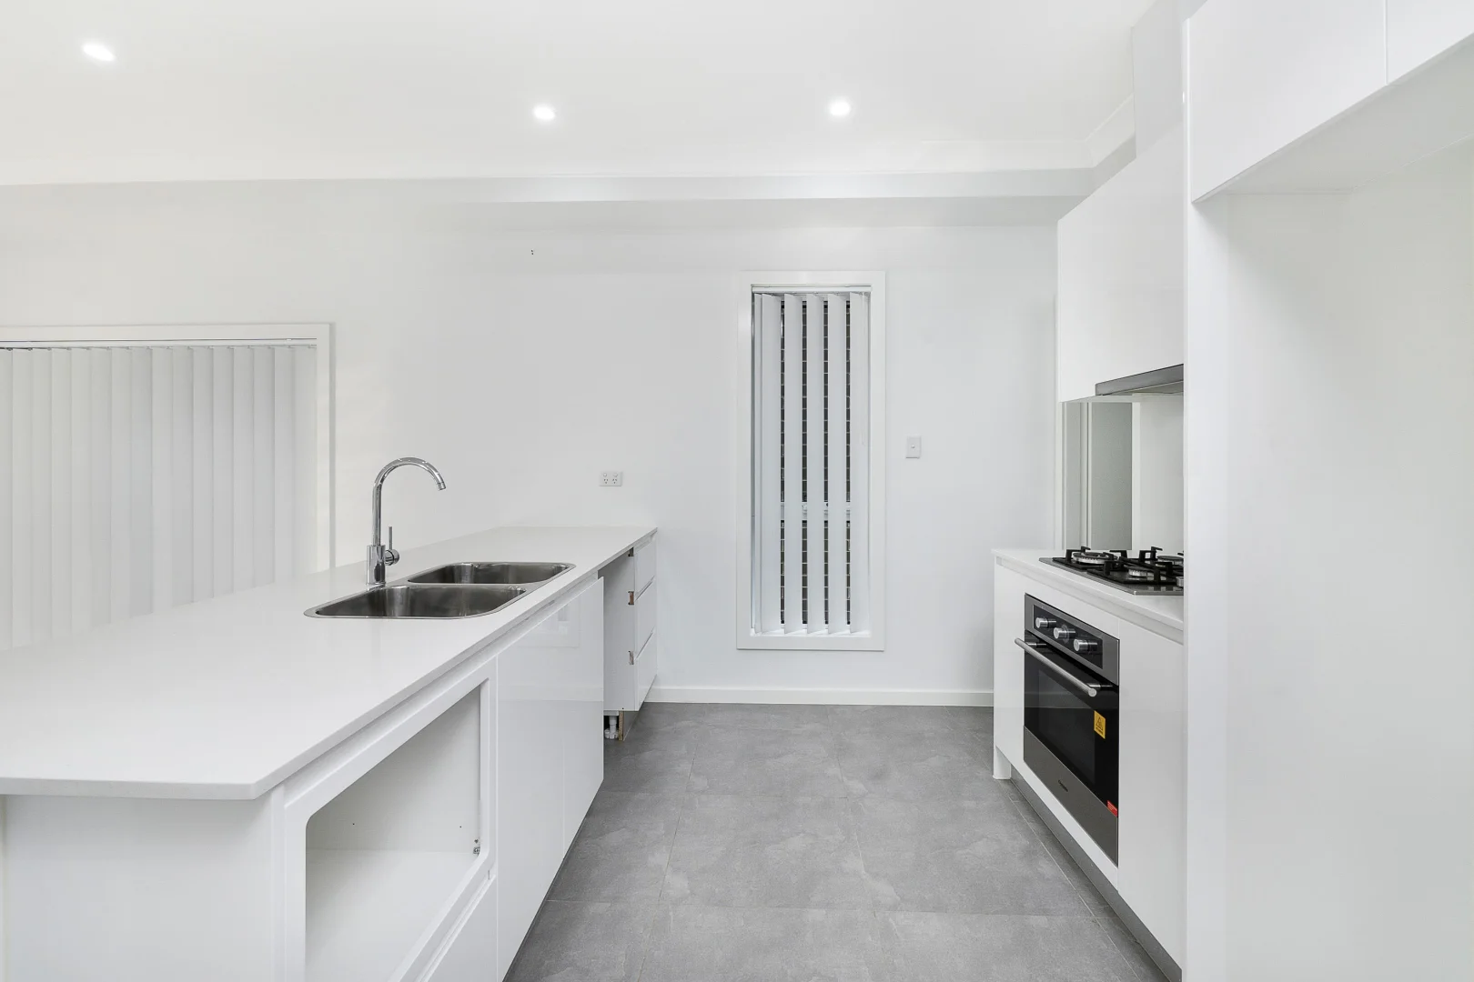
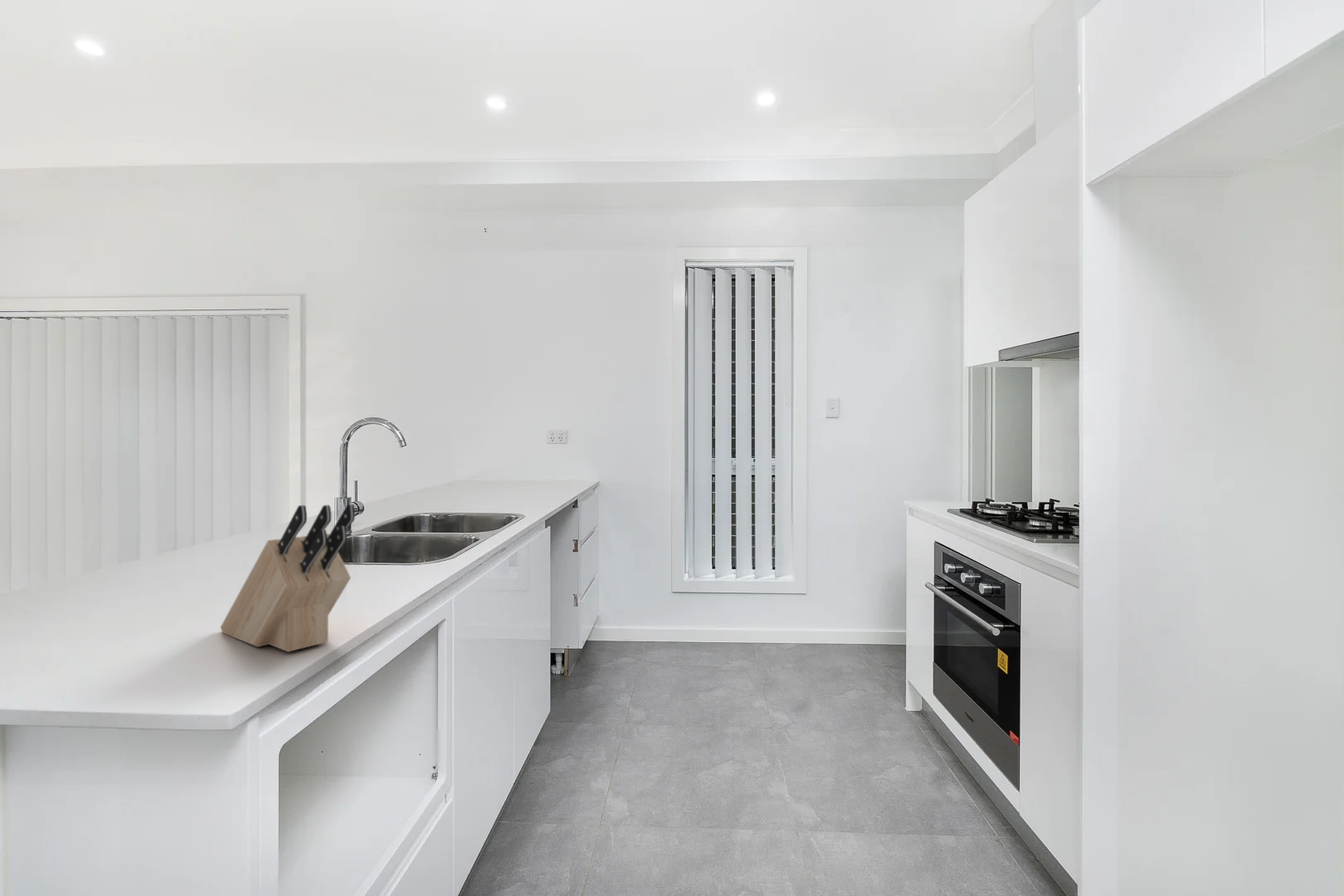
+ knife block (290, 570)
